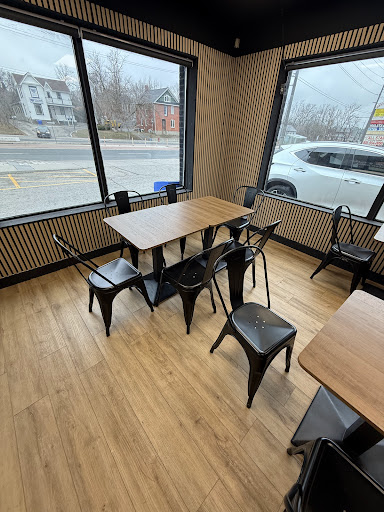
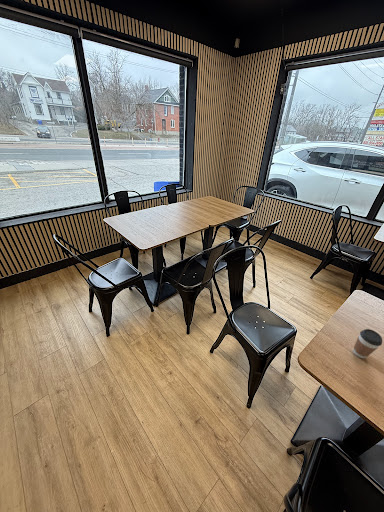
+ coffee cup (365, 344)
